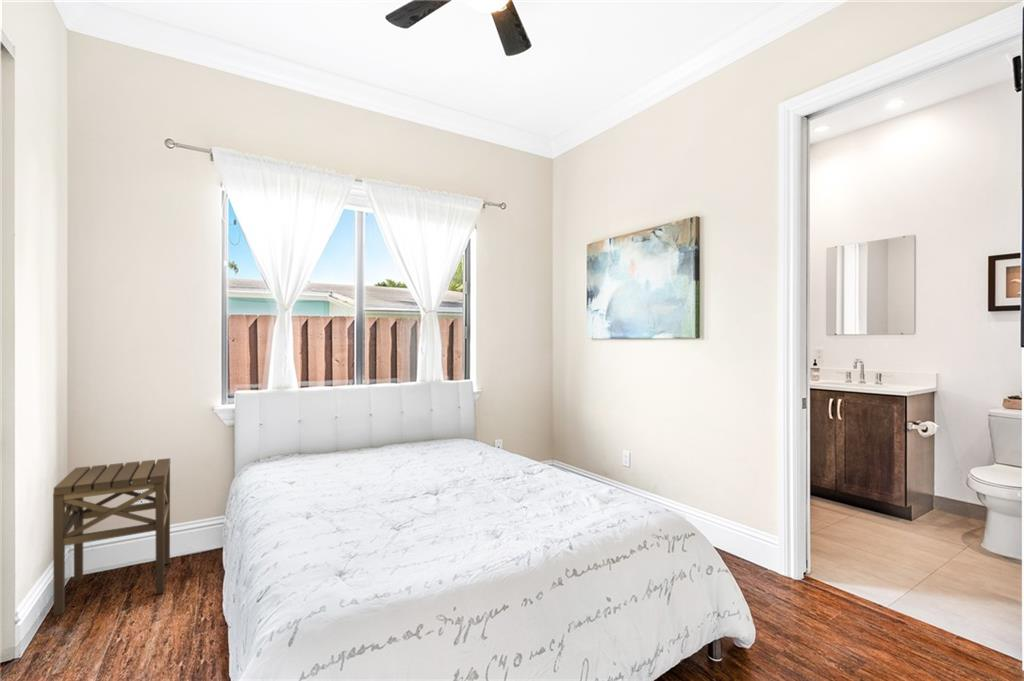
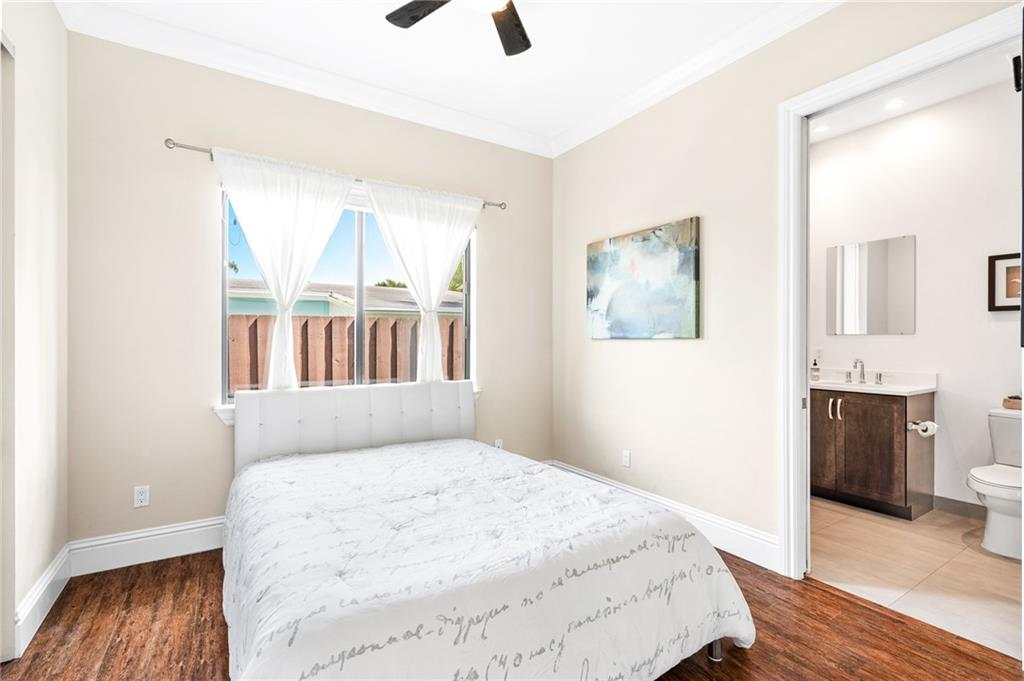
- side table (118, 528)
